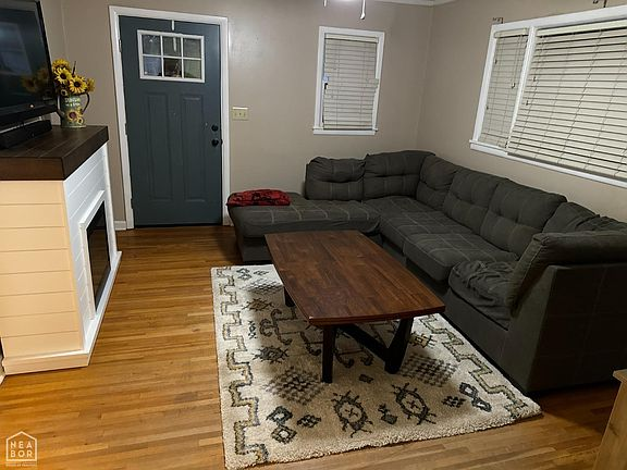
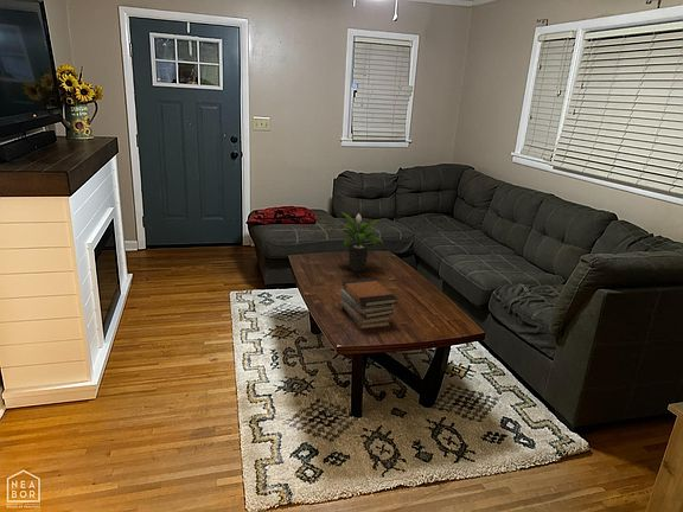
+ book stack (366, 302)
+ potted plant (359, 242)
